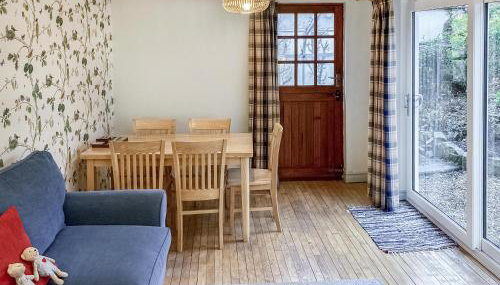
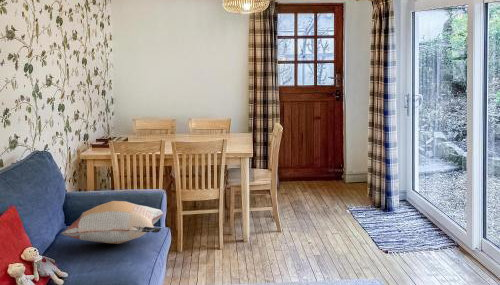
+ decorative pillow (118, 222)
